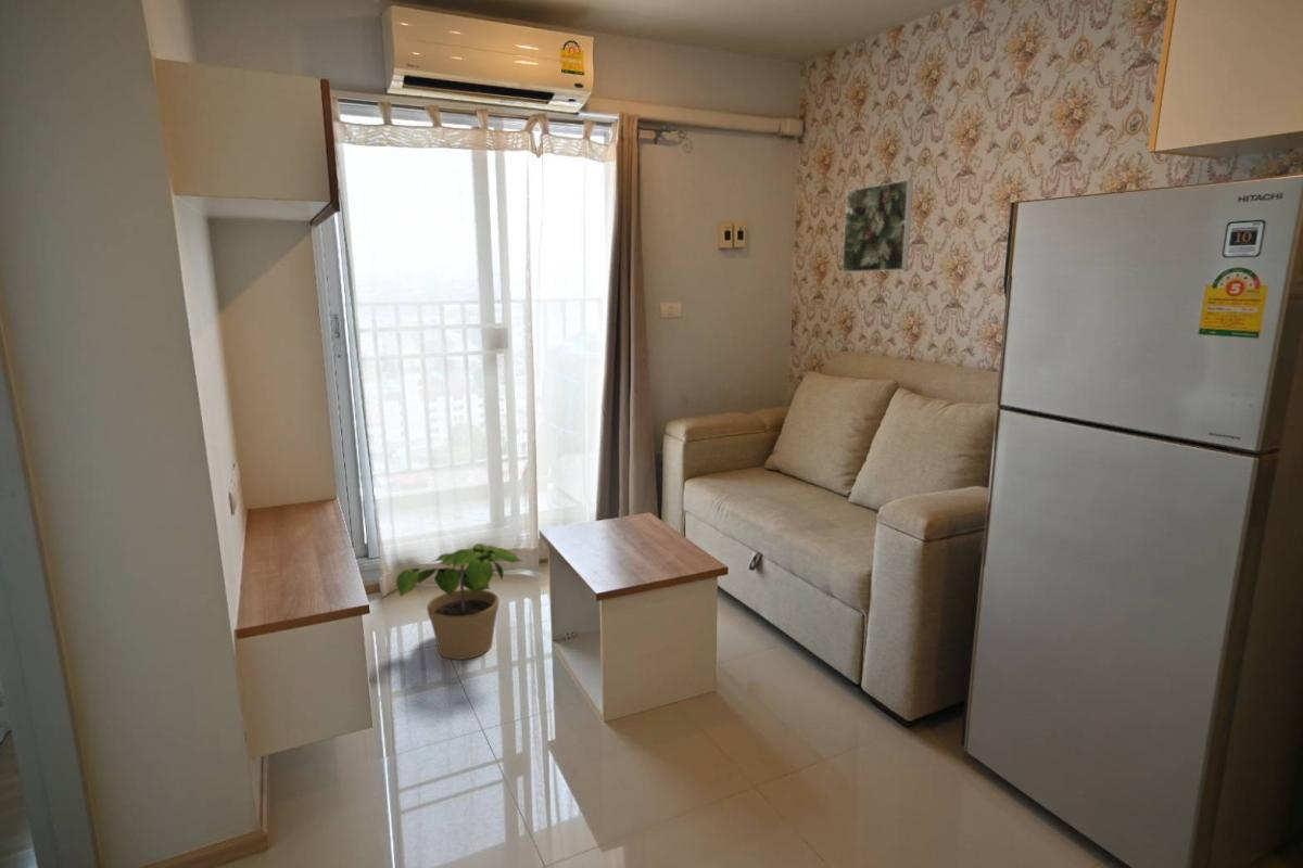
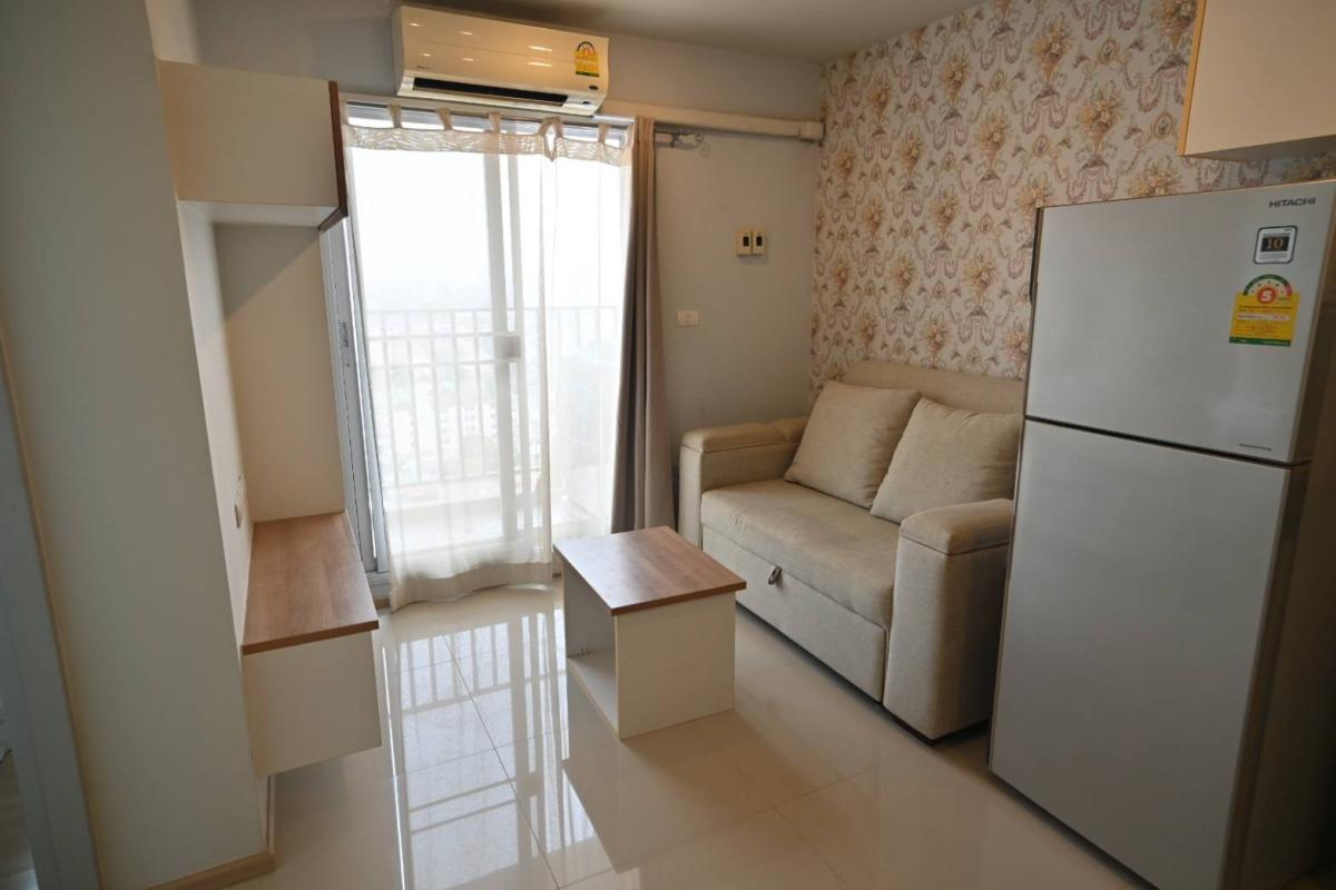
- potted plant (461, 603)
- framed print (875, 228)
